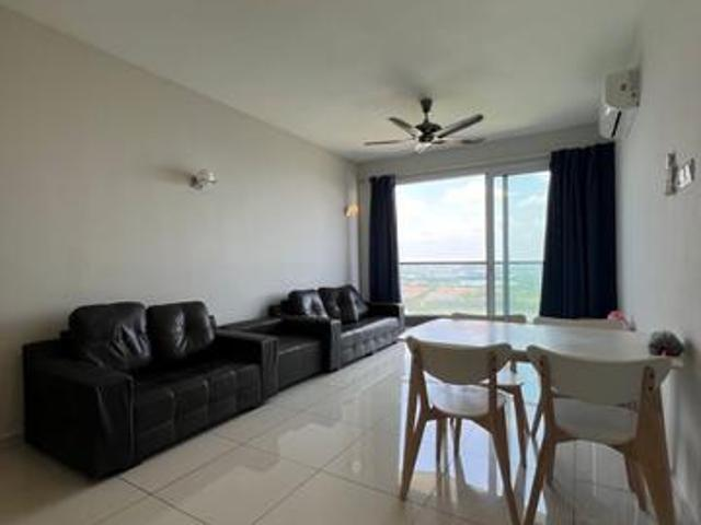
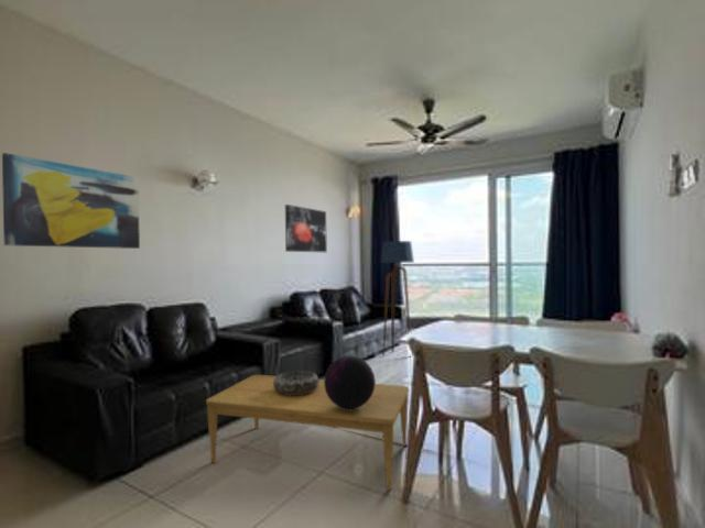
+ floor lamp (394, 298)
+ wall art (79, 207)
+ decorative orb (349, 382)
+ decorative bowl (296, 382)
+ wall art (307, 230)
+ coffee table (312, 424)
